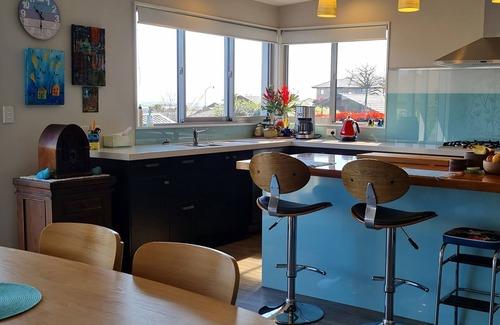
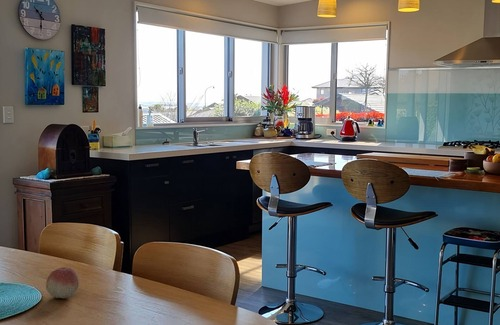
+ fruit (62, 282)
